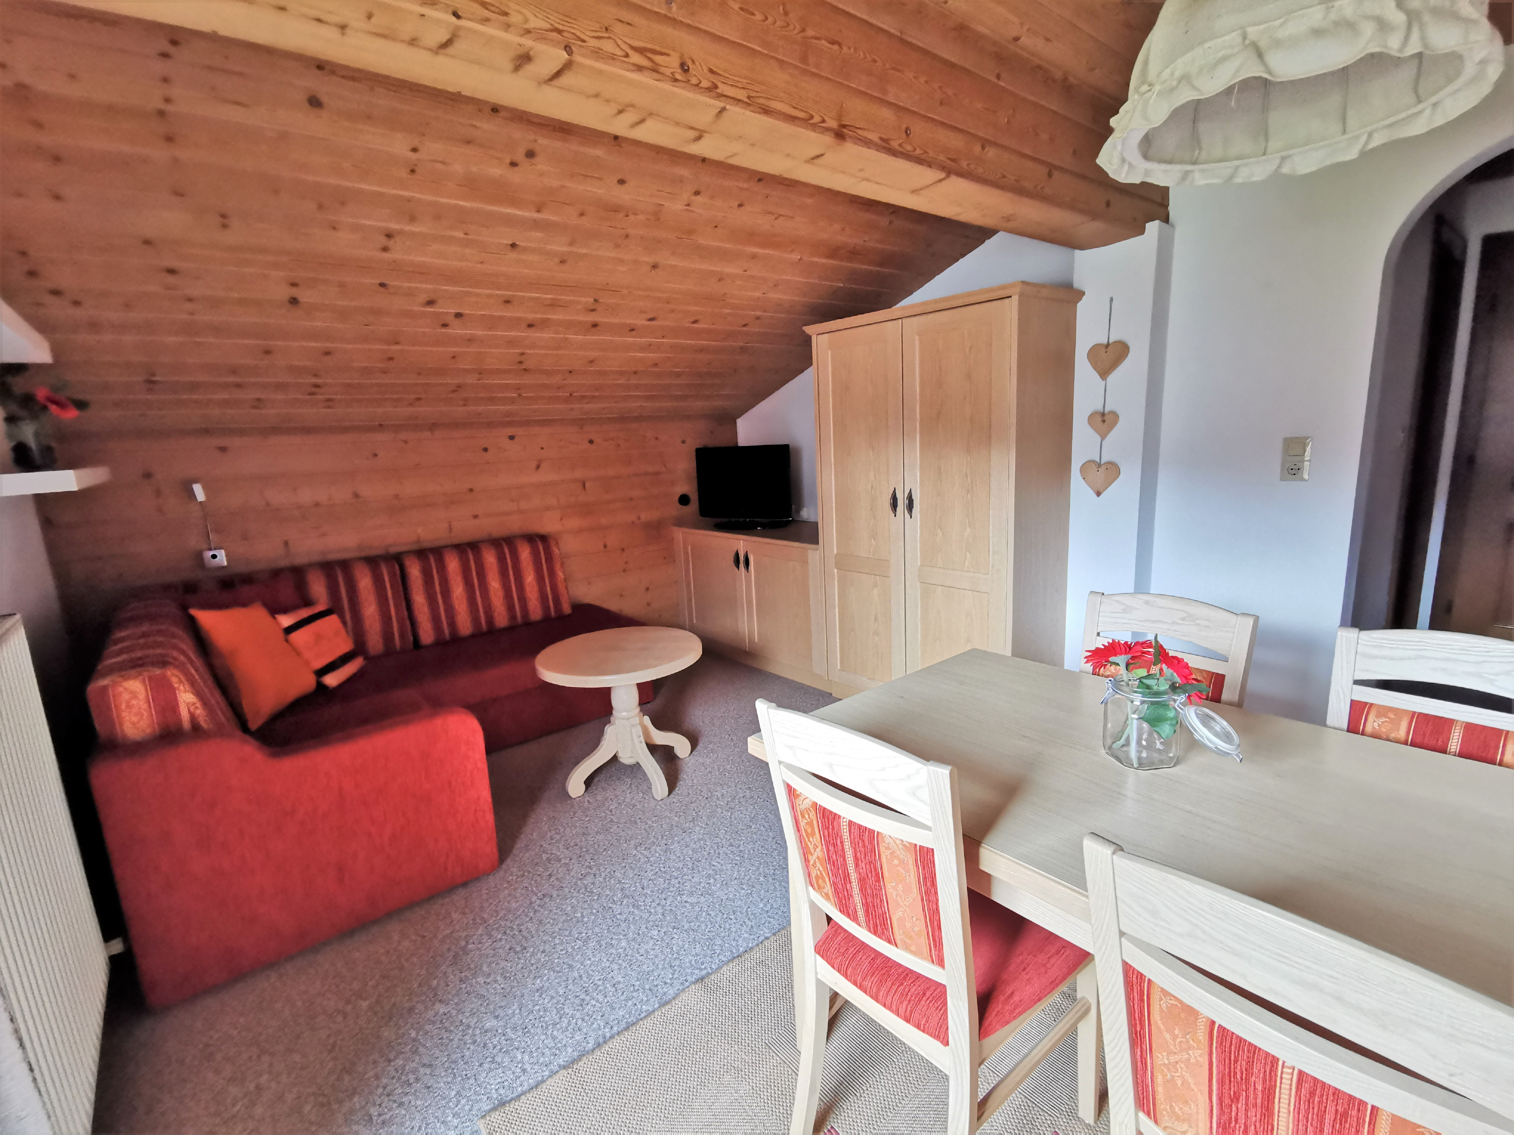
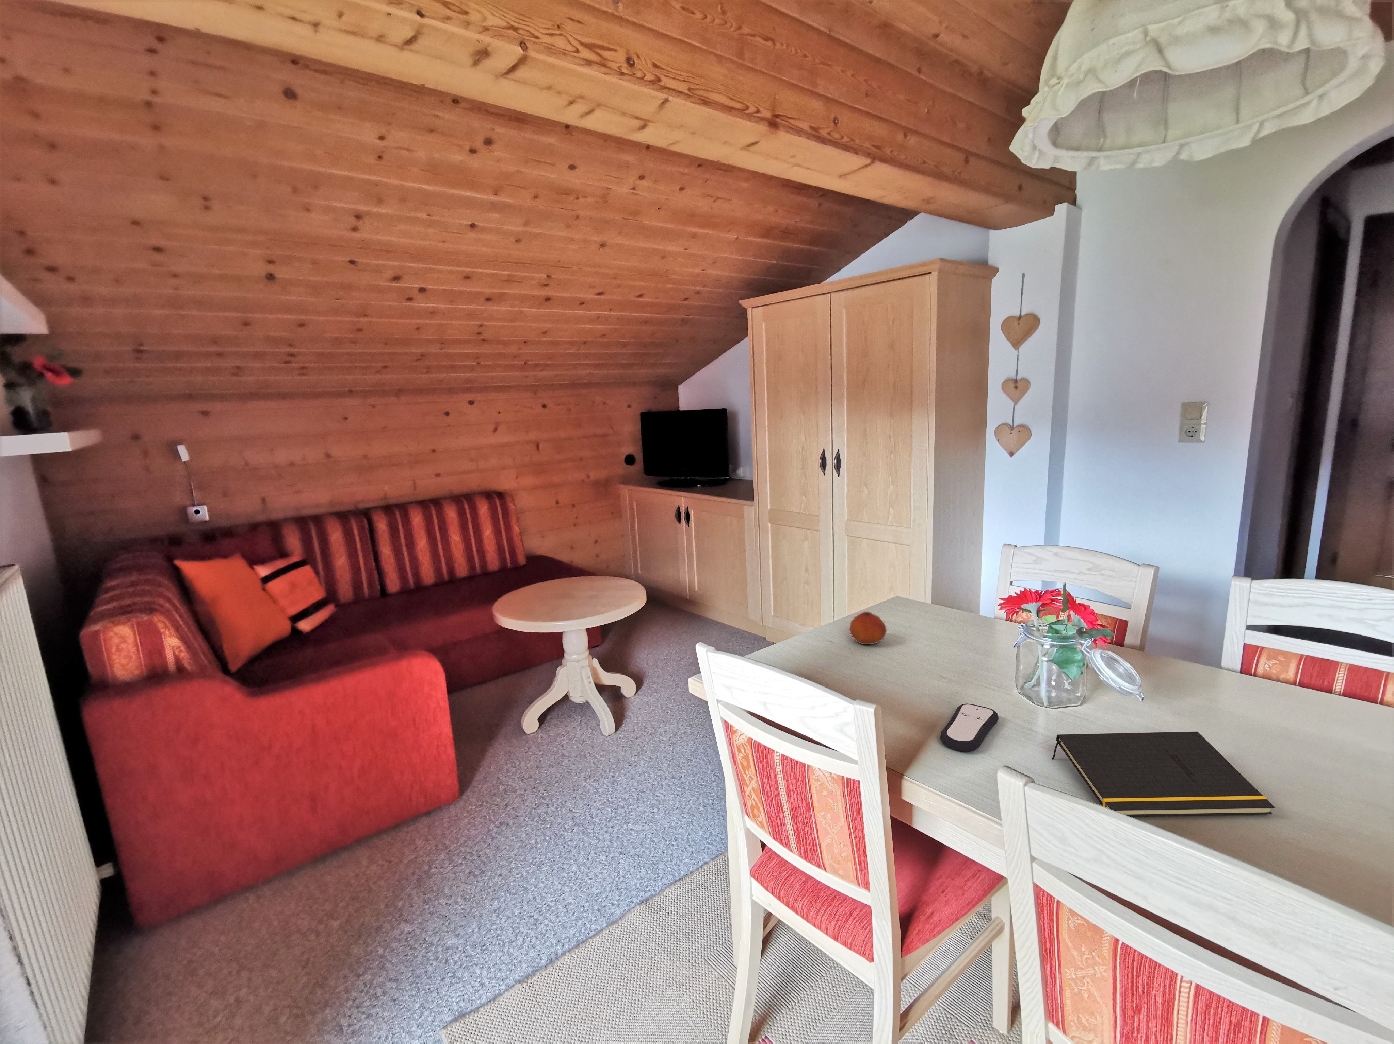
+ notepad (1156, 771)
+ remote control (968, 726)
+ fruit (868, 627)
